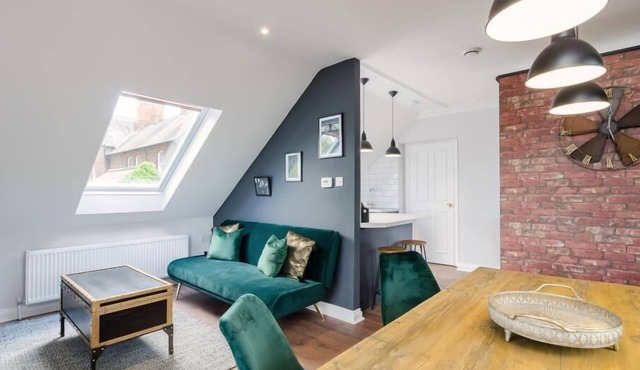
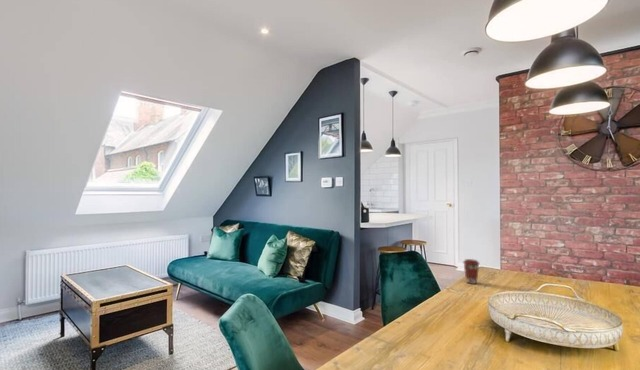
+ coffee cup (471, 271)
